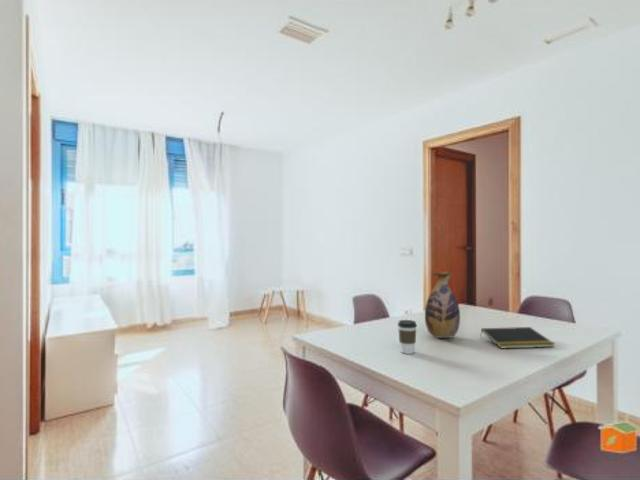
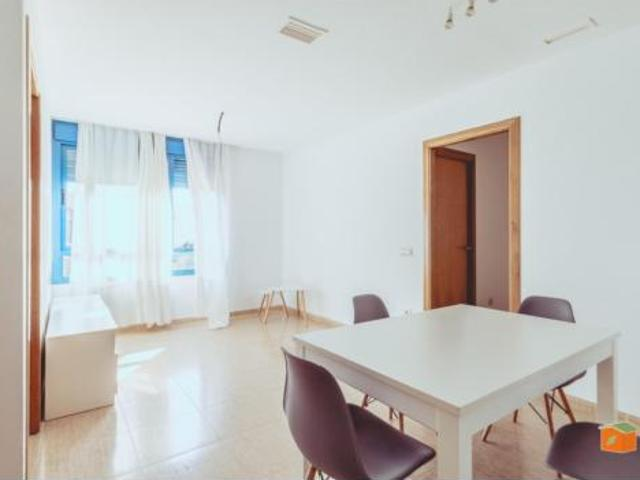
- coffee cup (407, 336)
- vase (442, 304)
- notepad (516, 337)
